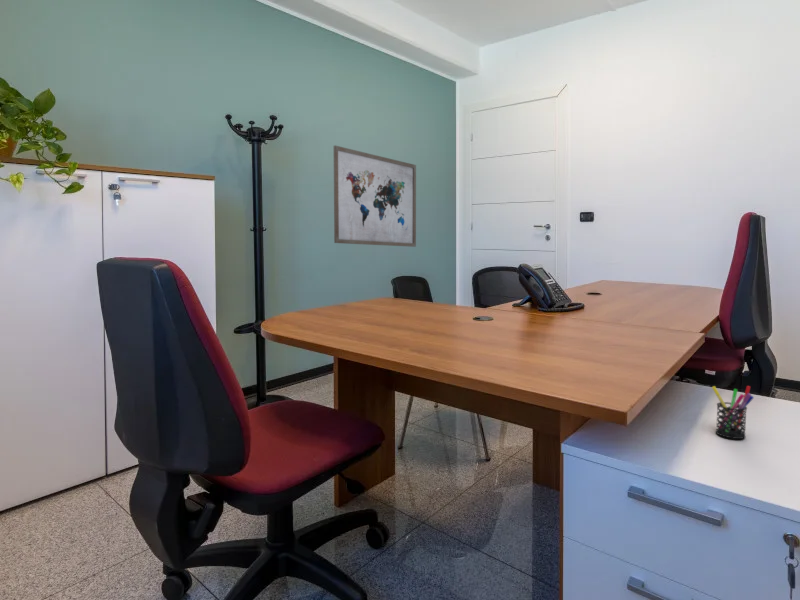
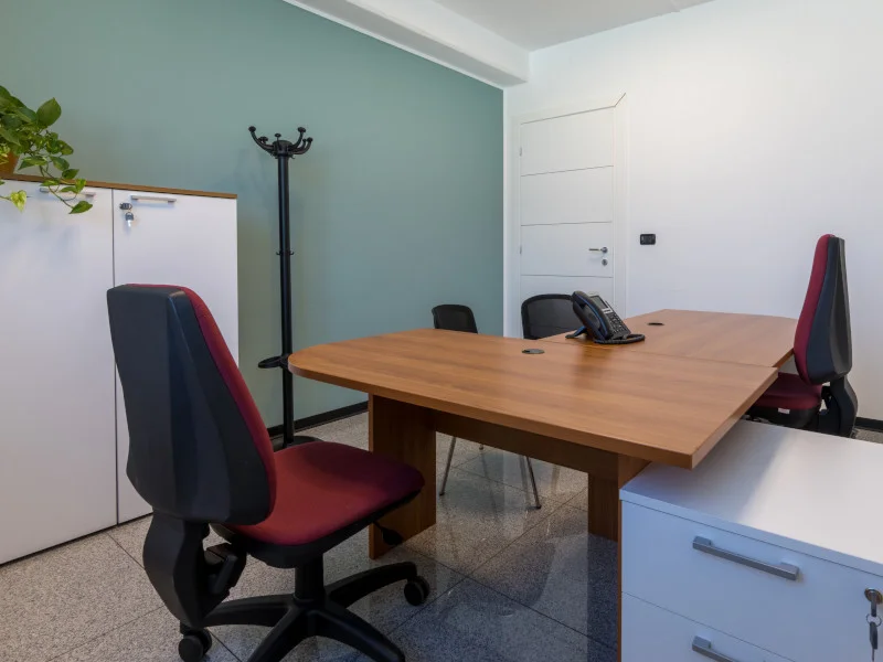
- pen holder (733, 409)
- wall art (378, 200)
